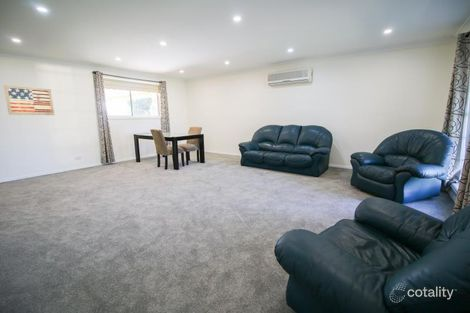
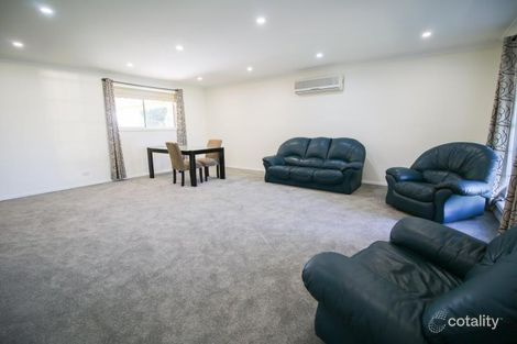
- wall art (30, 101)
